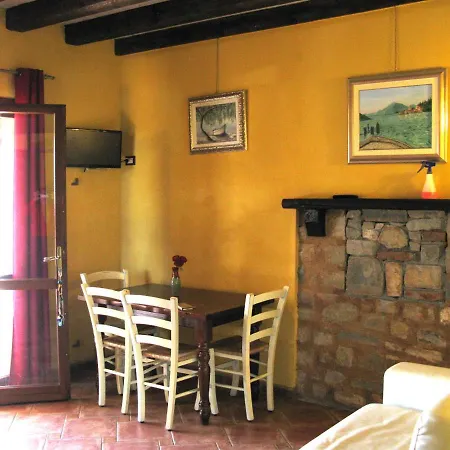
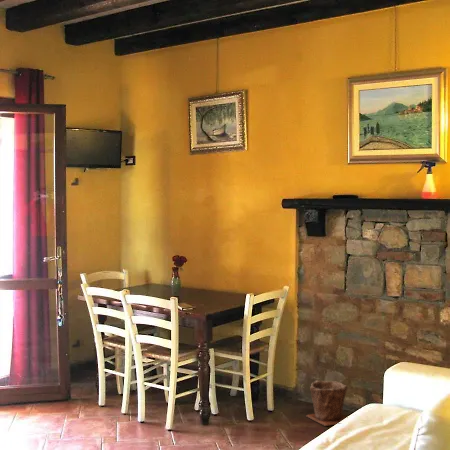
+ plant pot (329, 400)
